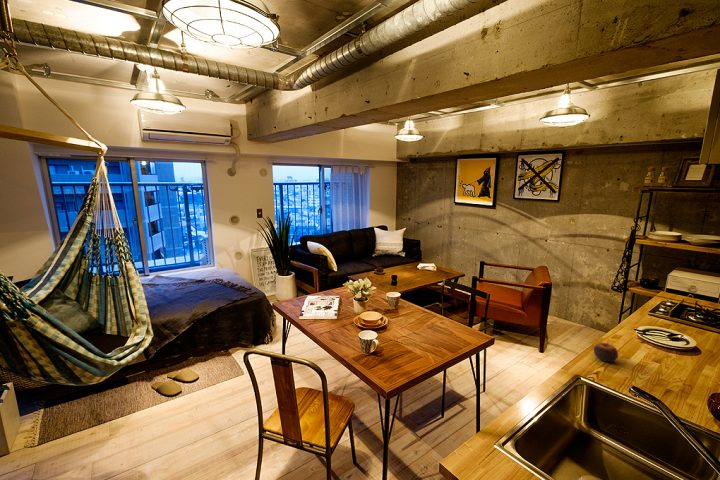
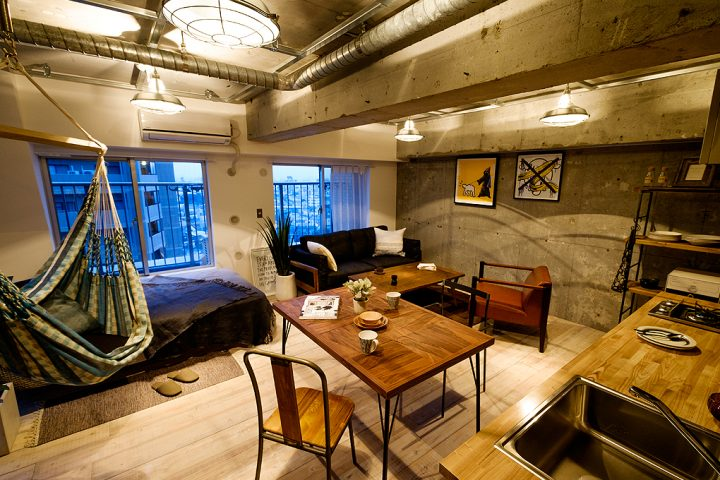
- apple (605, 351)
